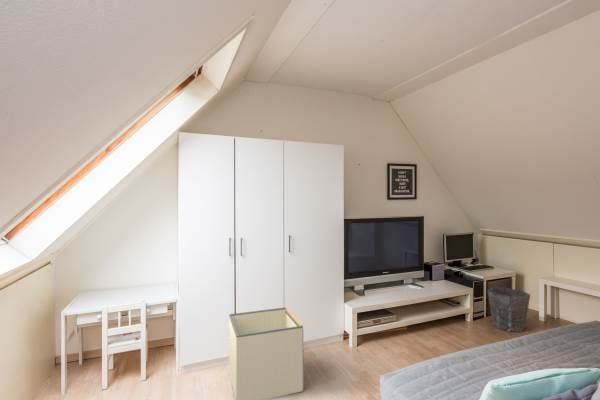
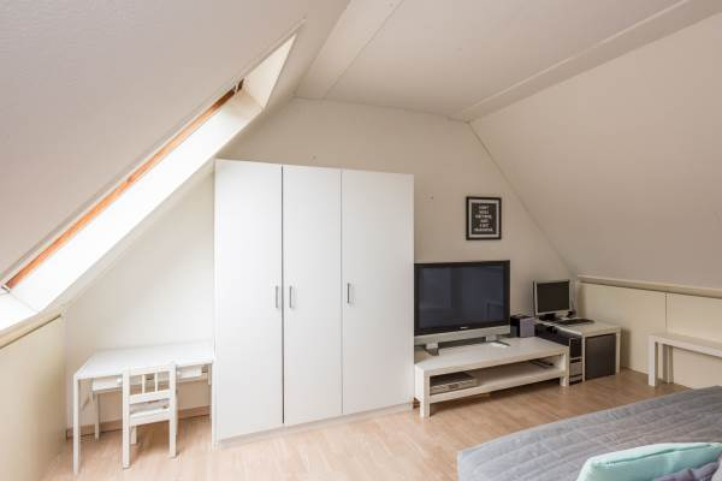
- storage bin (264, 350)
- waste bin (508, 309)
